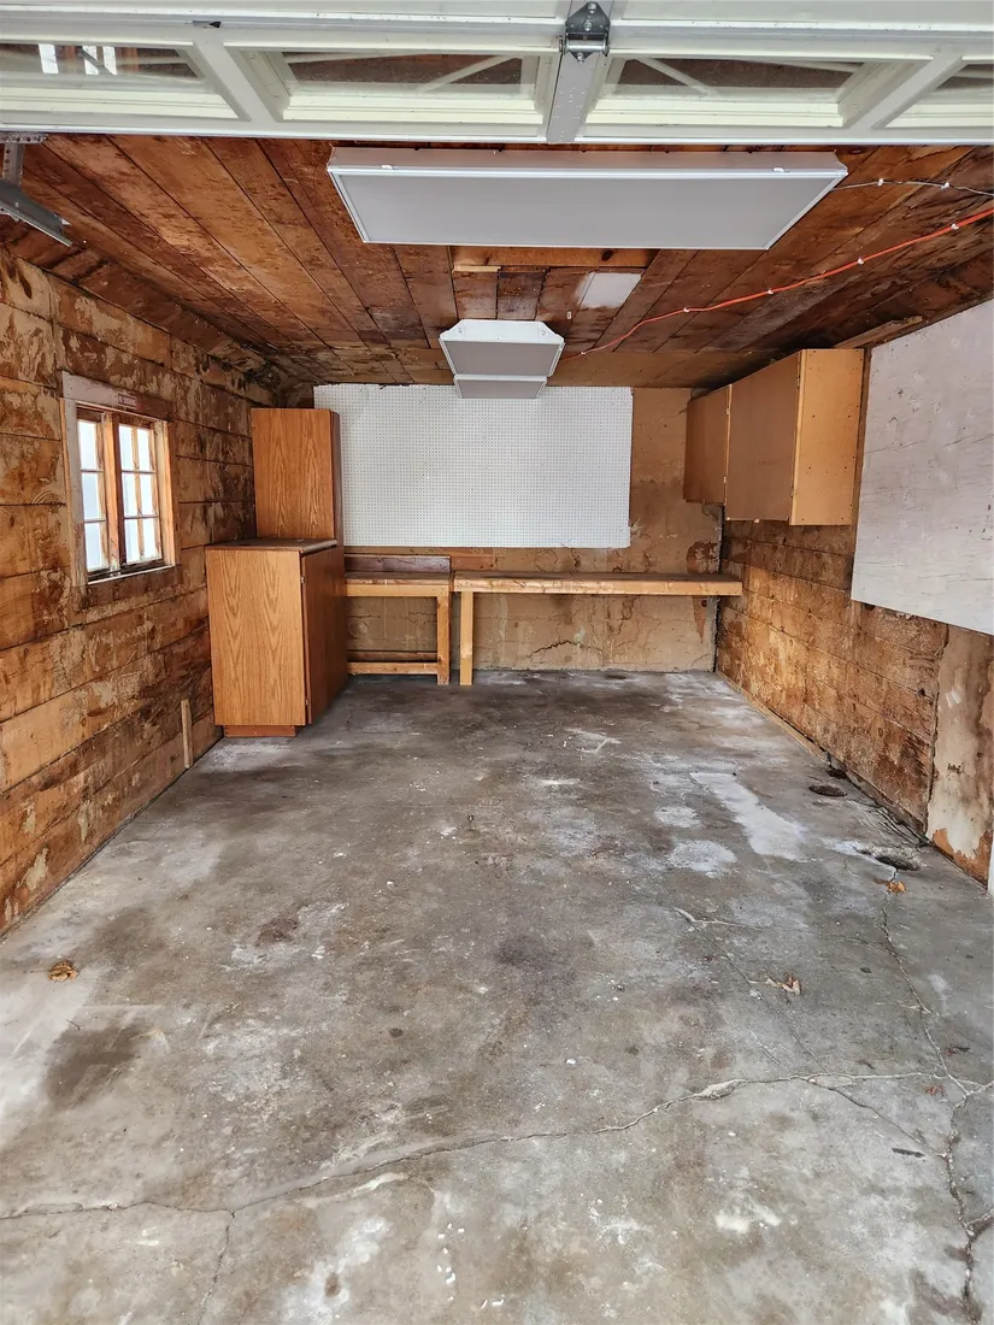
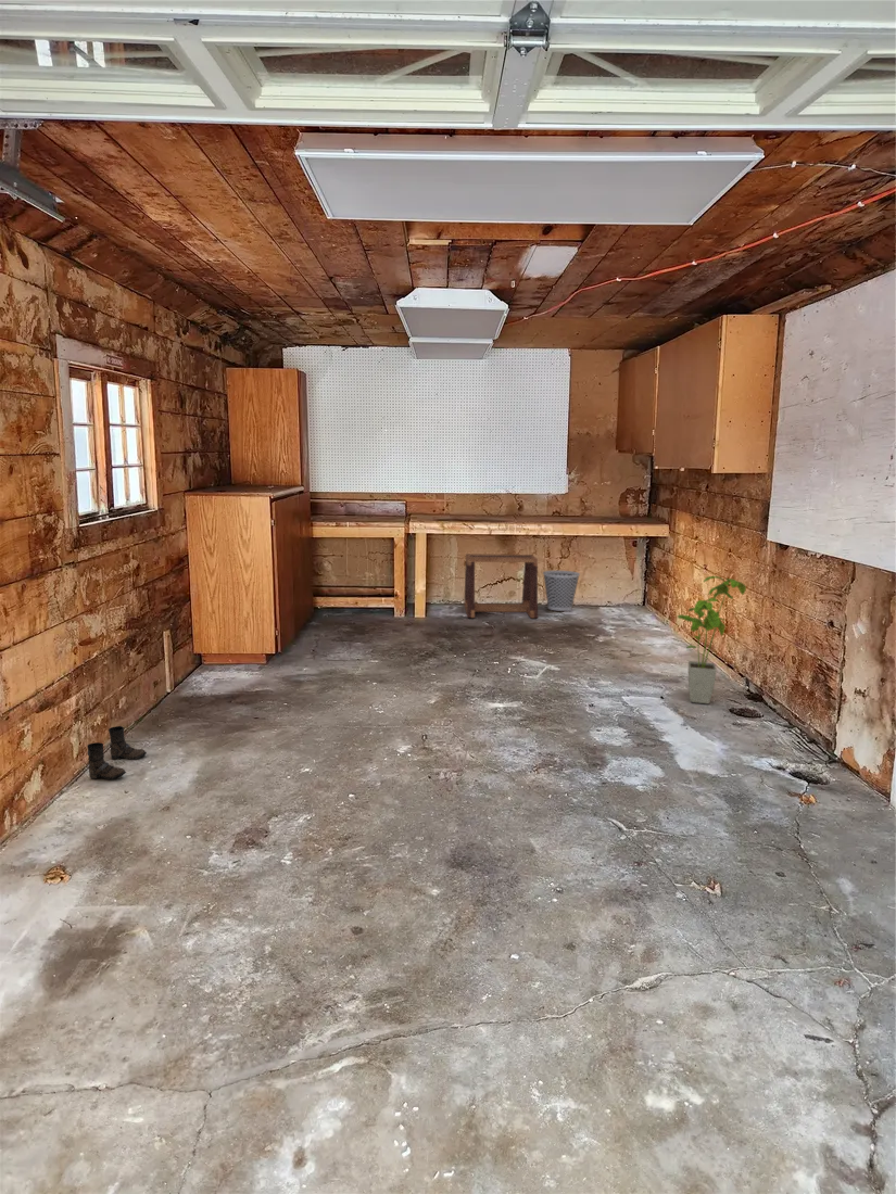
+ stool (500, 604)
+ boots (117, 751)
+ wastebasket (560, 590)
+ house plant (706, 637)
